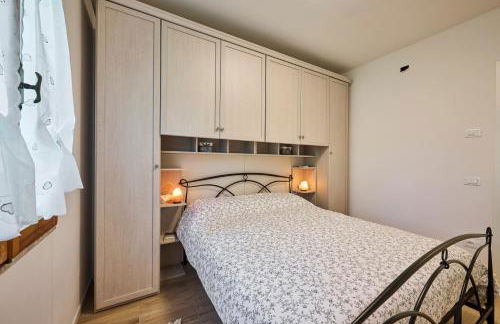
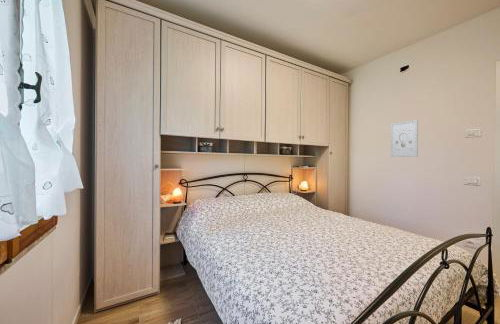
+ wall art (403, 139)
